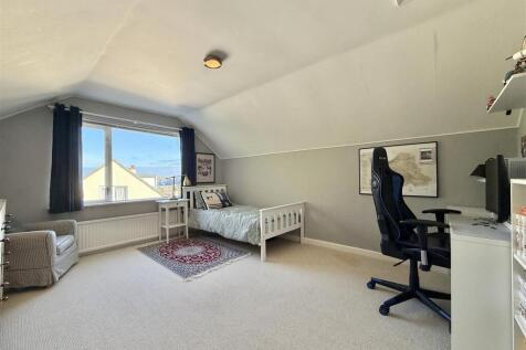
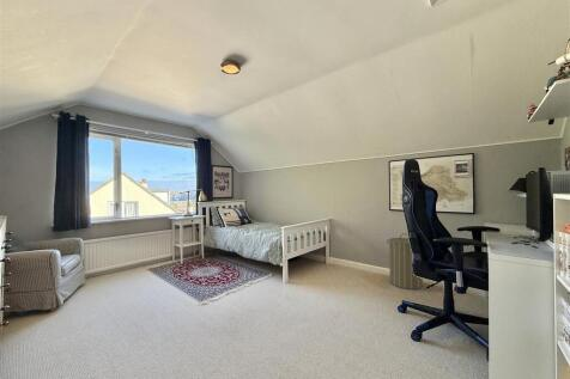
+ laundry hamper (405, 258)
